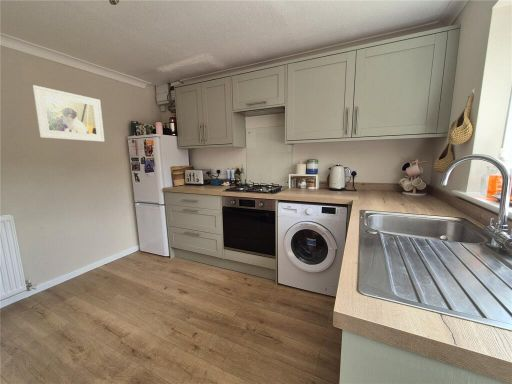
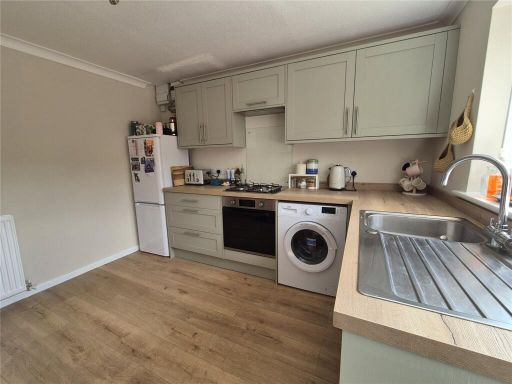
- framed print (72, 116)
